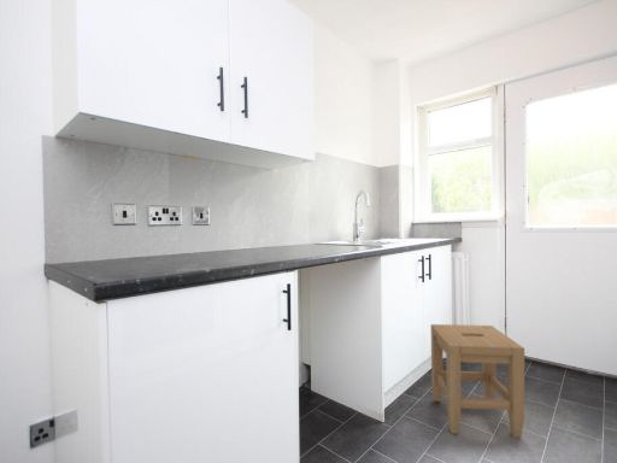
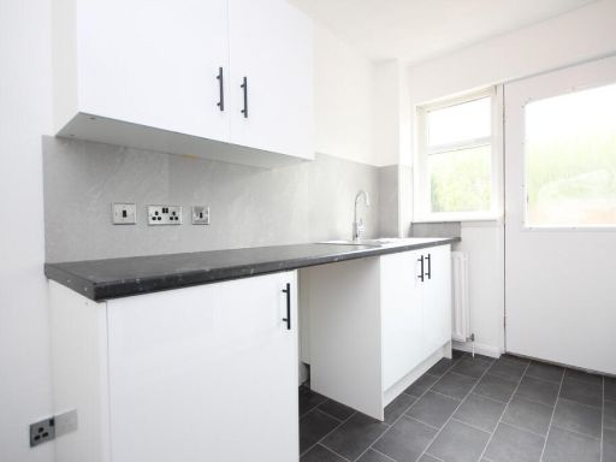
- stool (472, 375)
